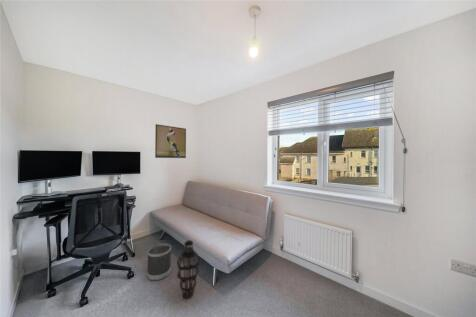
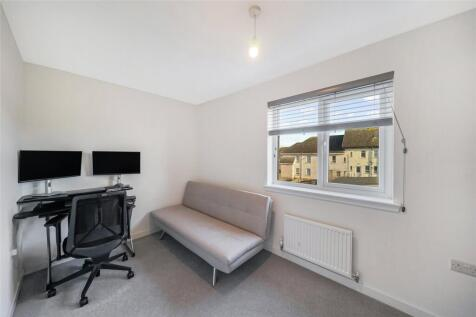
- wastebasket (159, 260)
- lantern (188, 268)
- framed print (171, 142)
